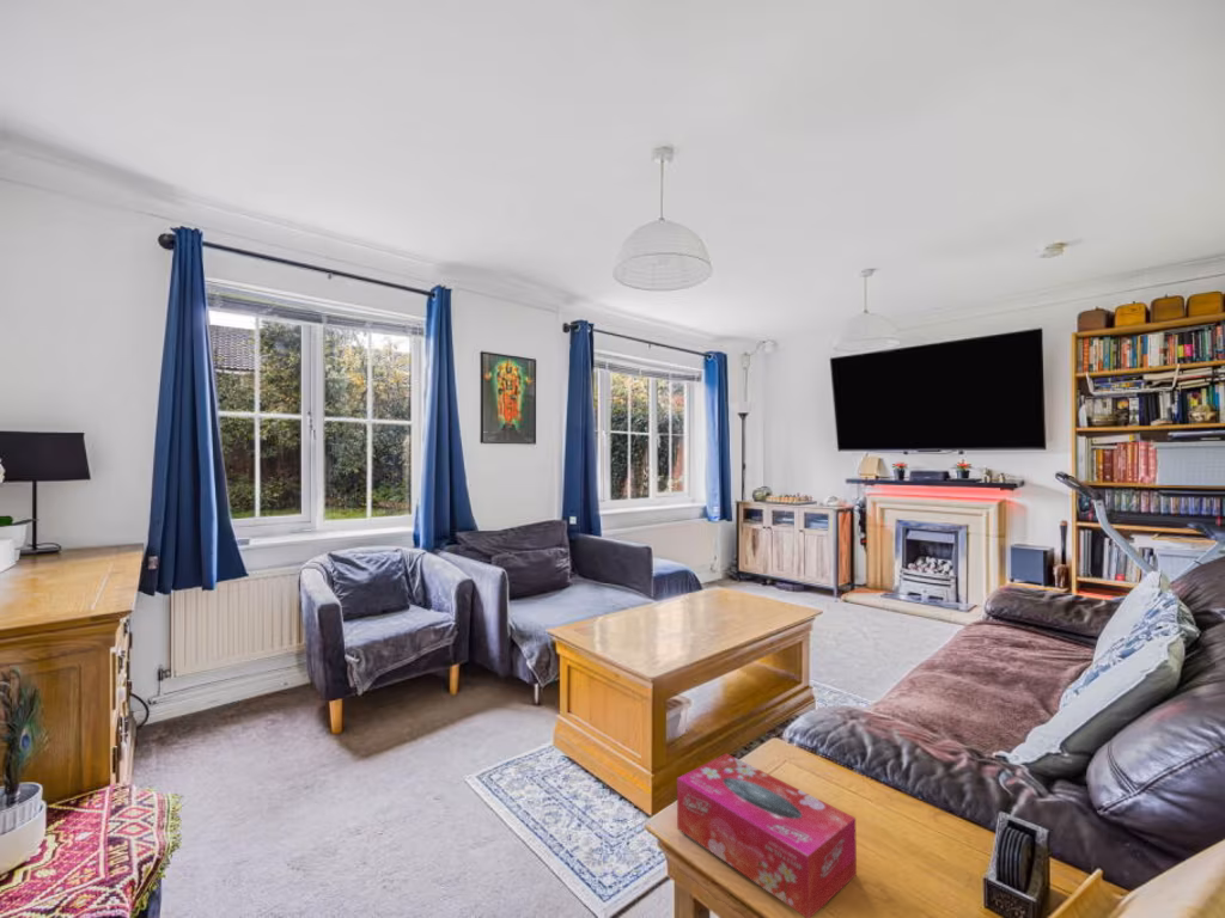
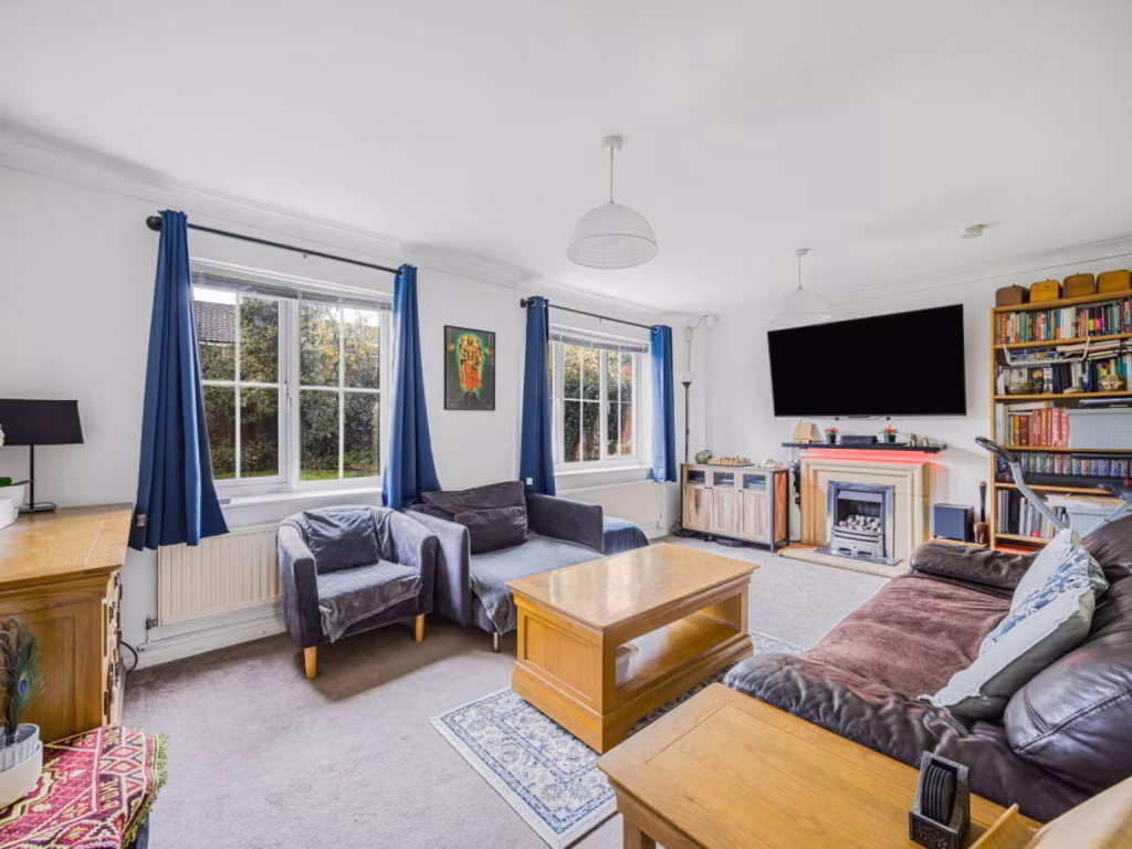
- tissue box (761, 824)
